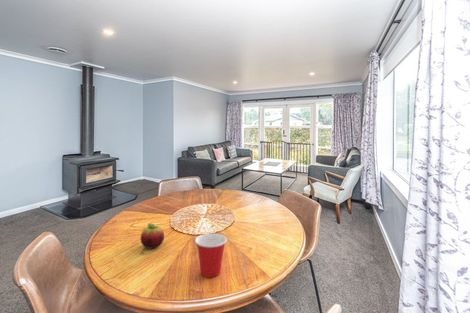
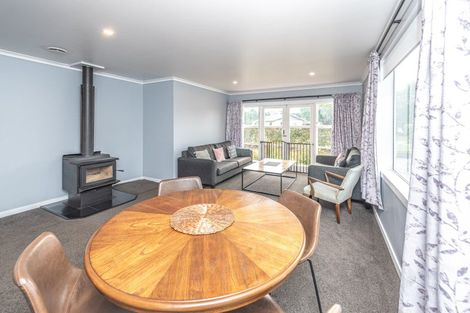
- fruit (152, 235)
- cup (210, 255)
